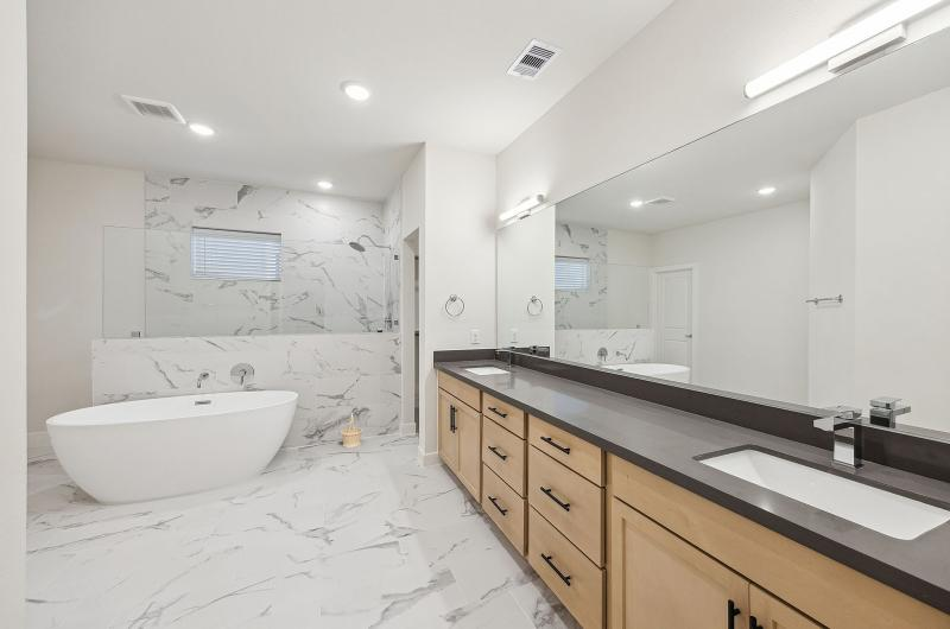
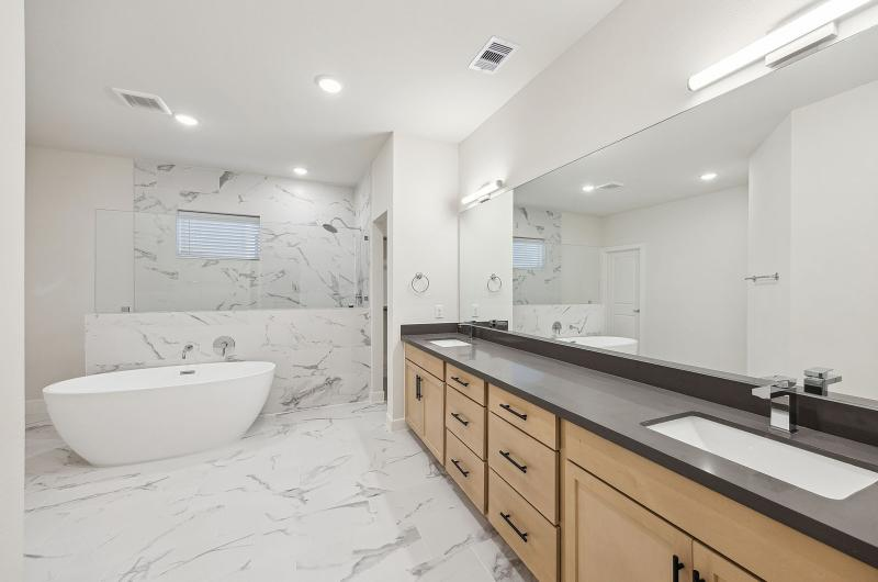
- basket (352, 428)
